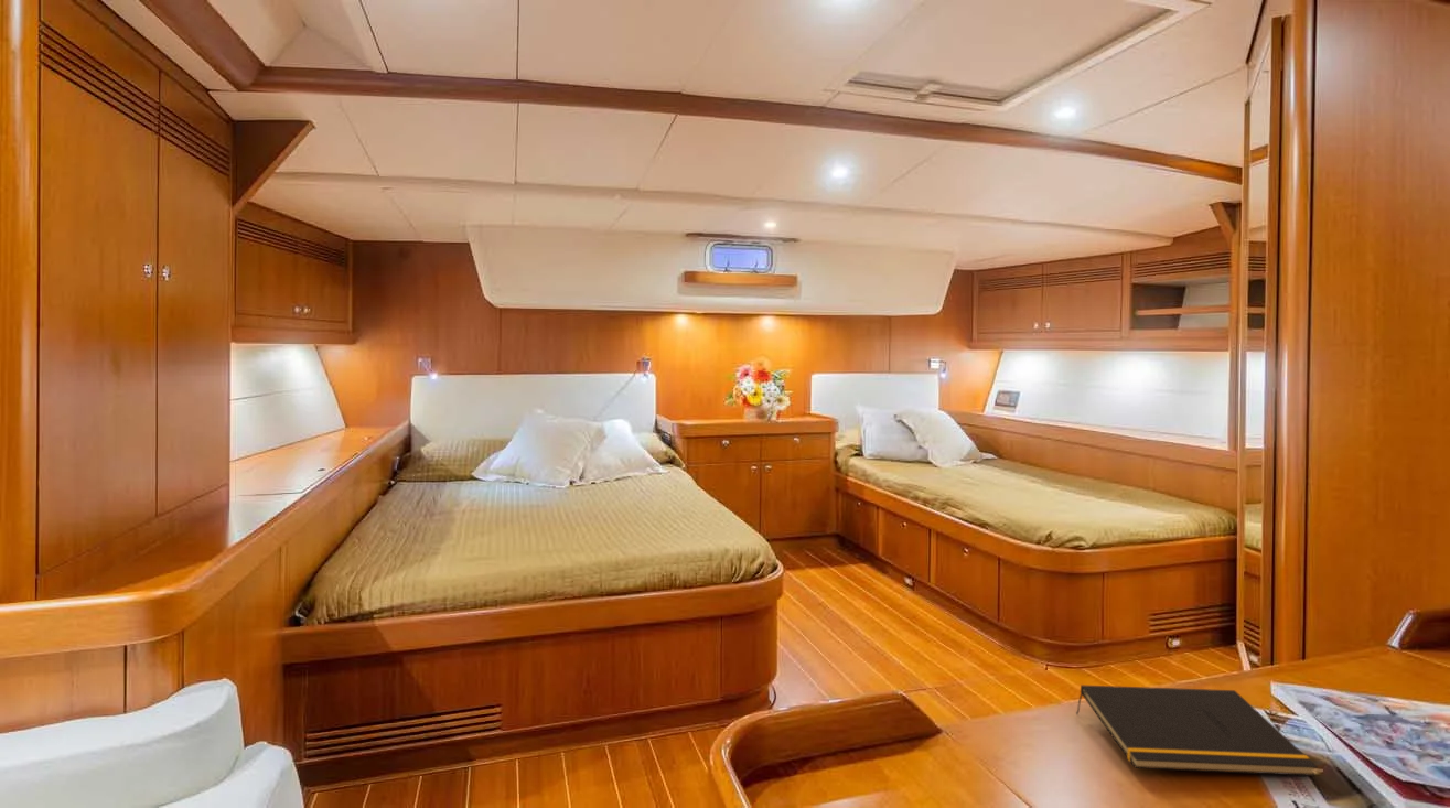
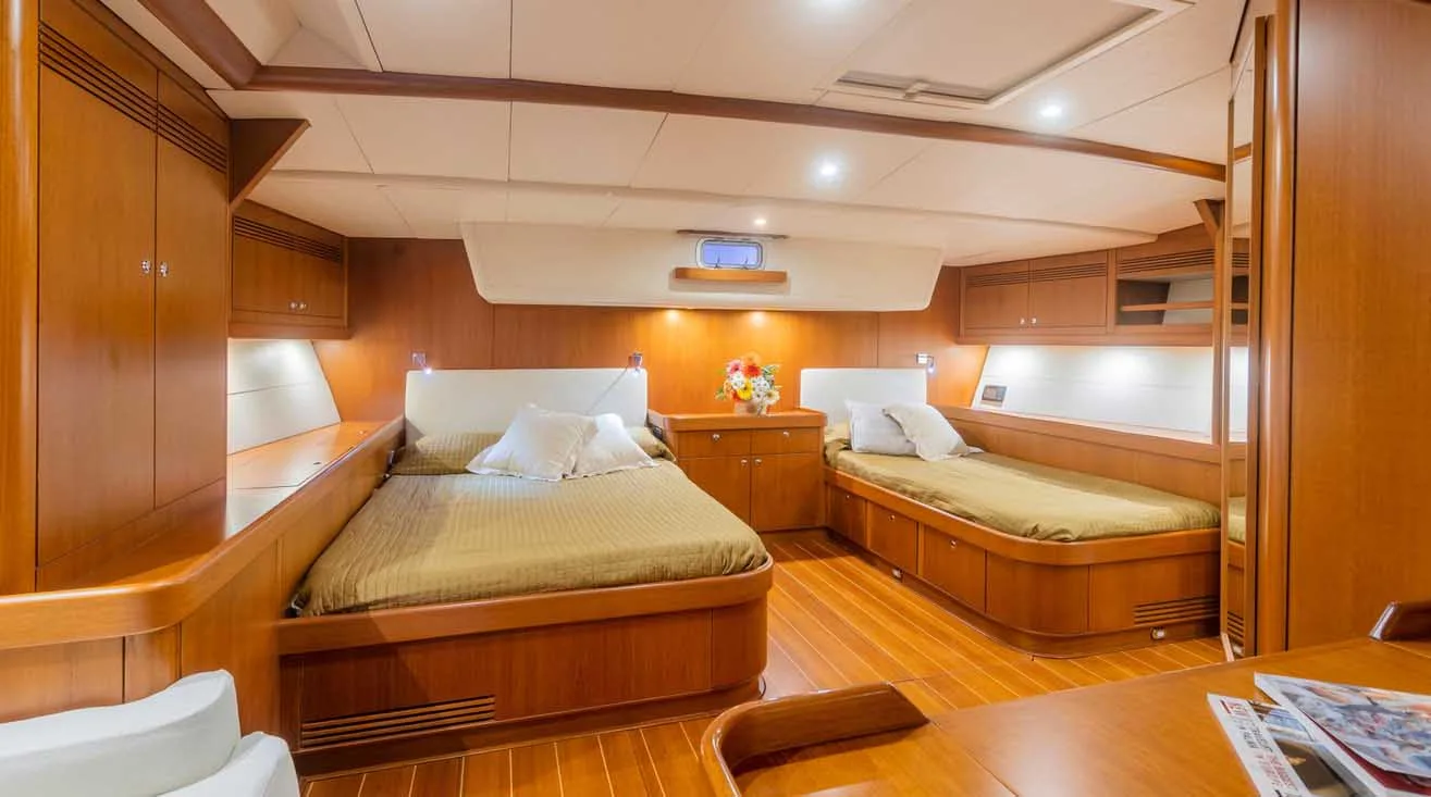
- notepad (1188, 725)
